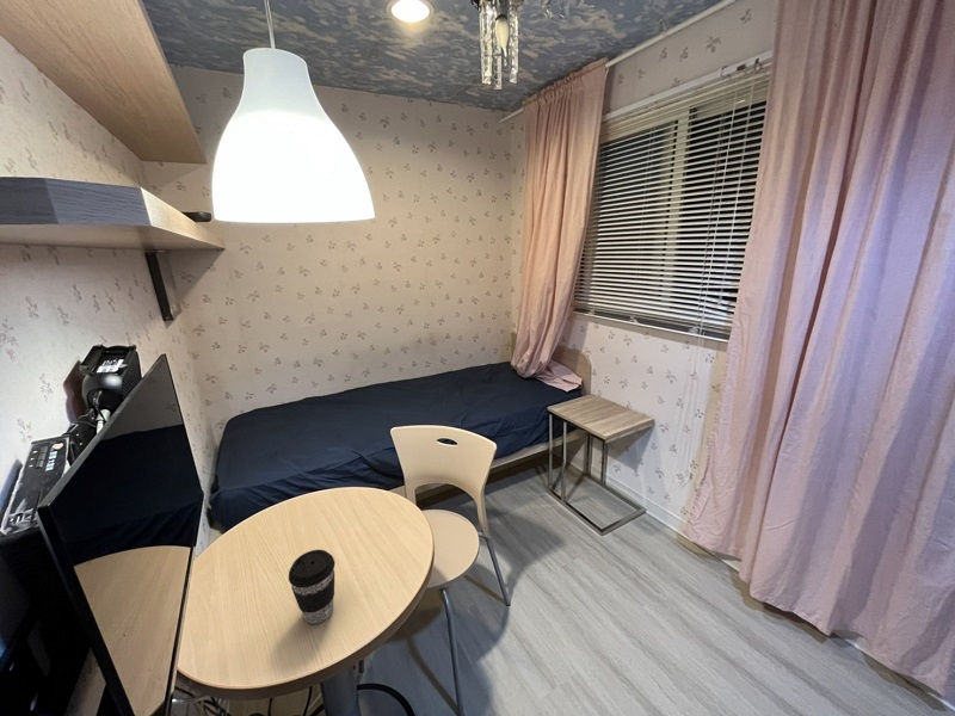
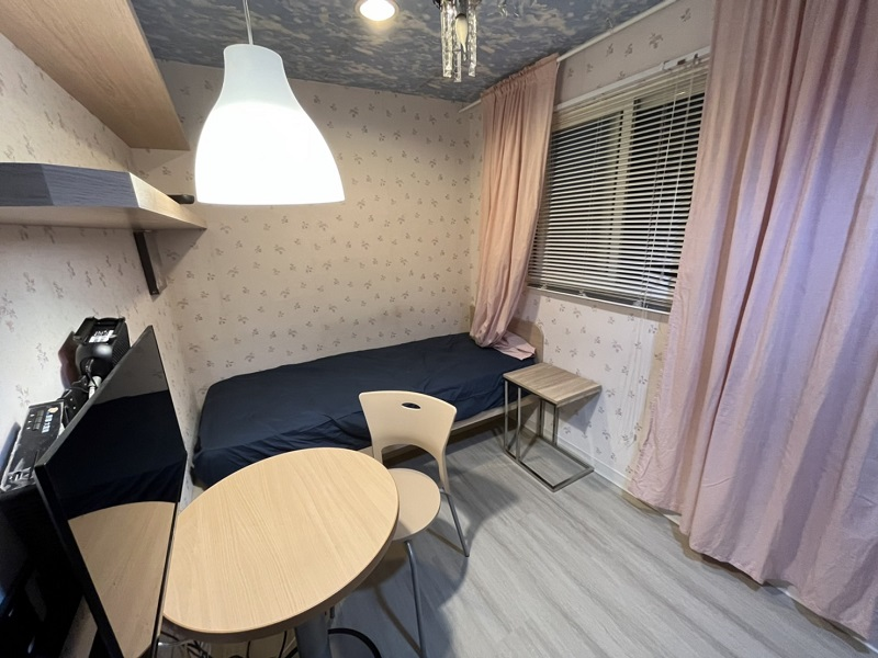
- coffee cup (315, 587)
